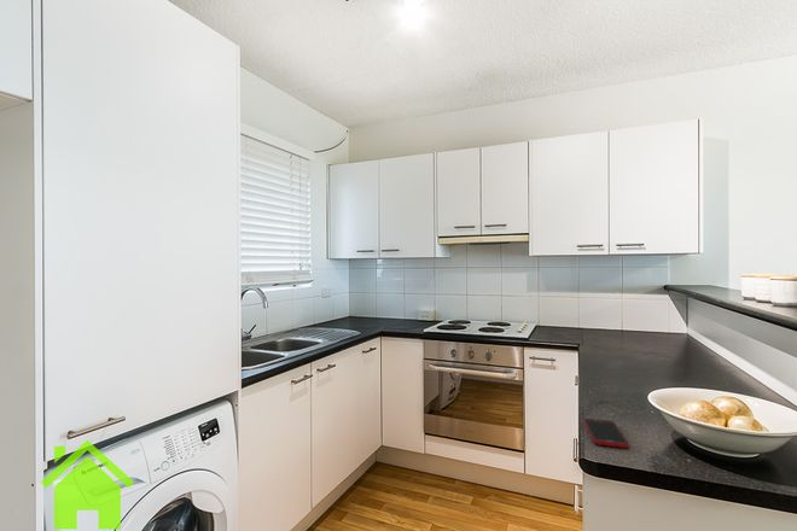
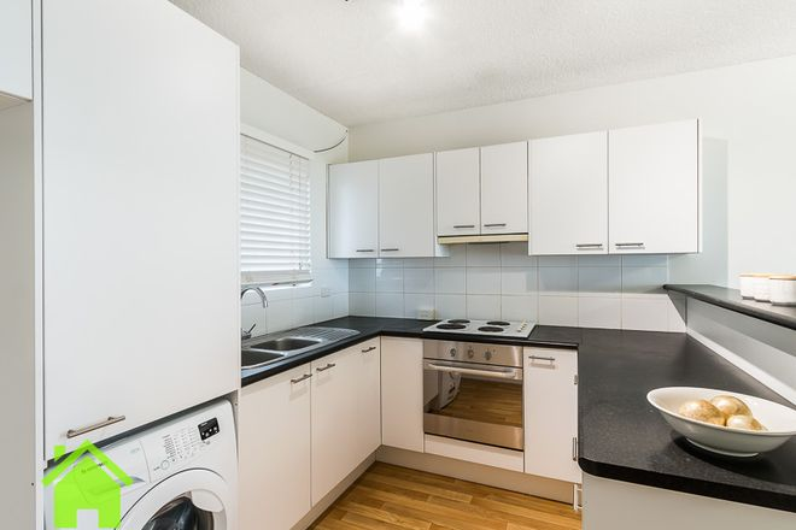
- cell phone (604, 432)
